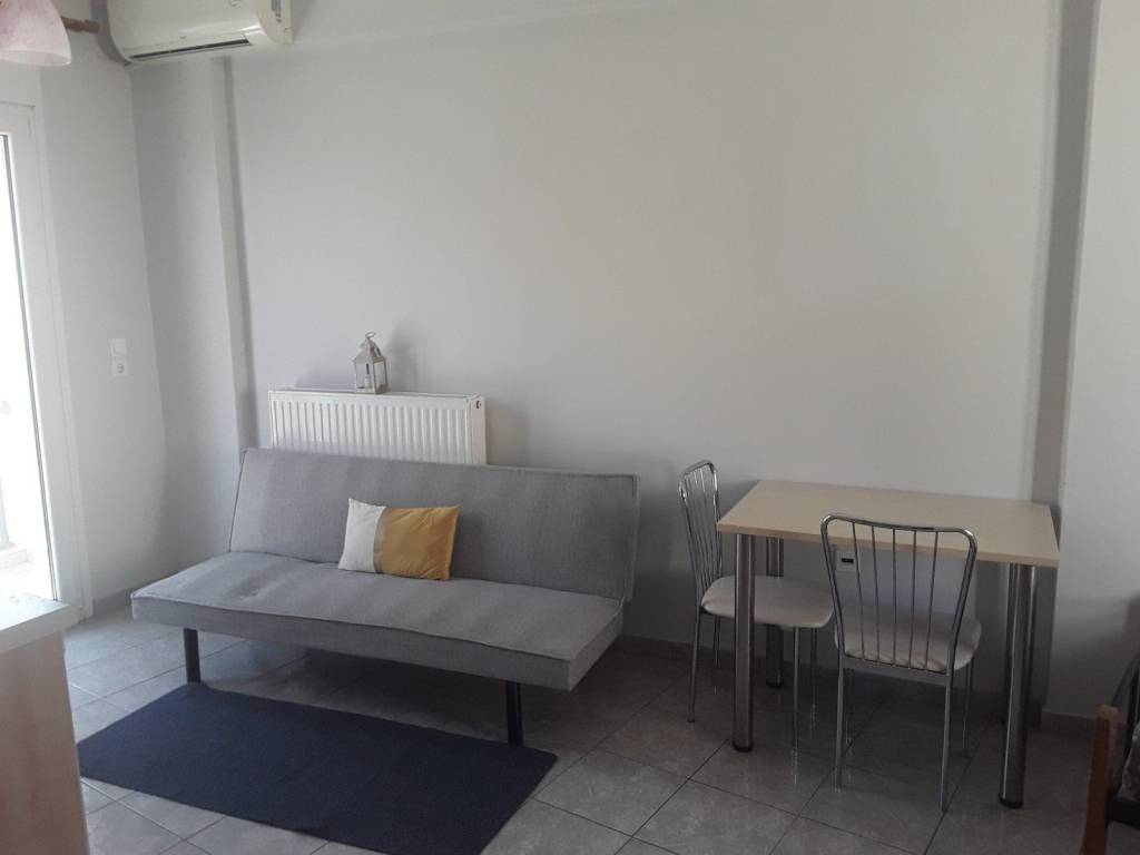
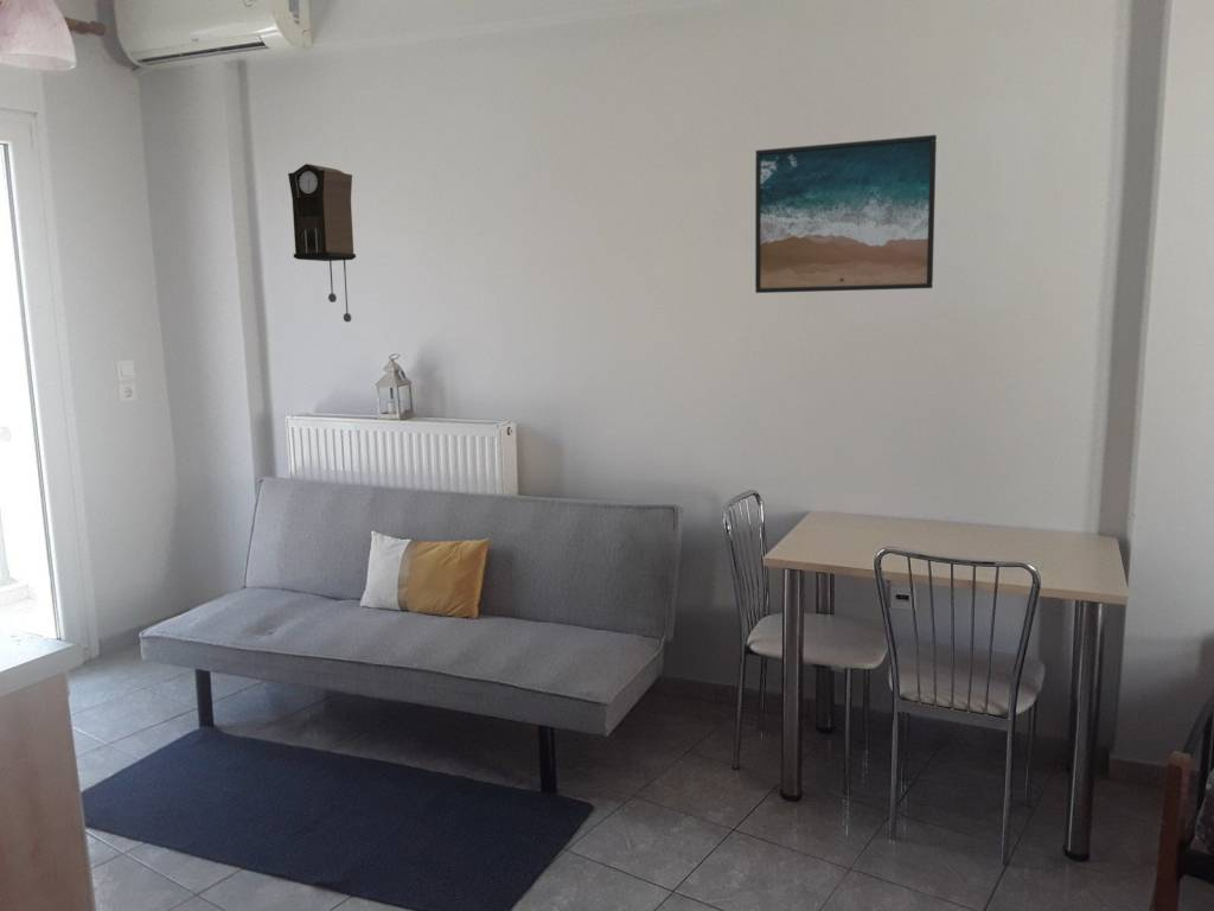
+ pendulum clock (324, 244)
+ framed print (842, 217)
